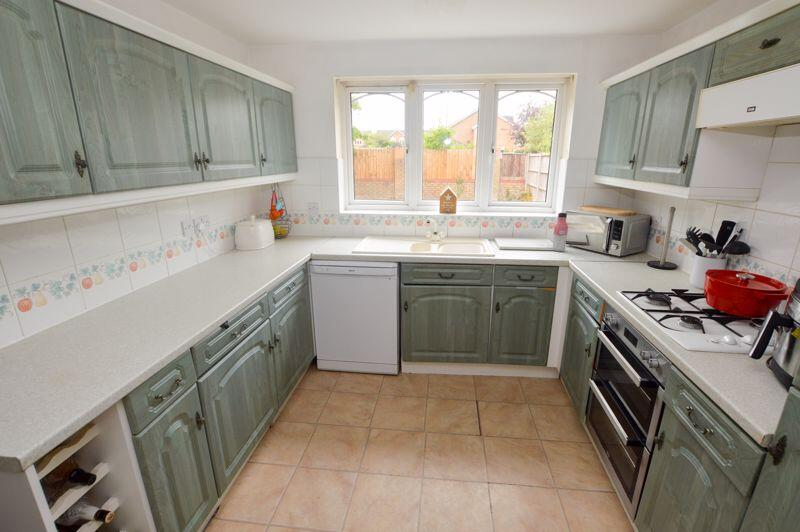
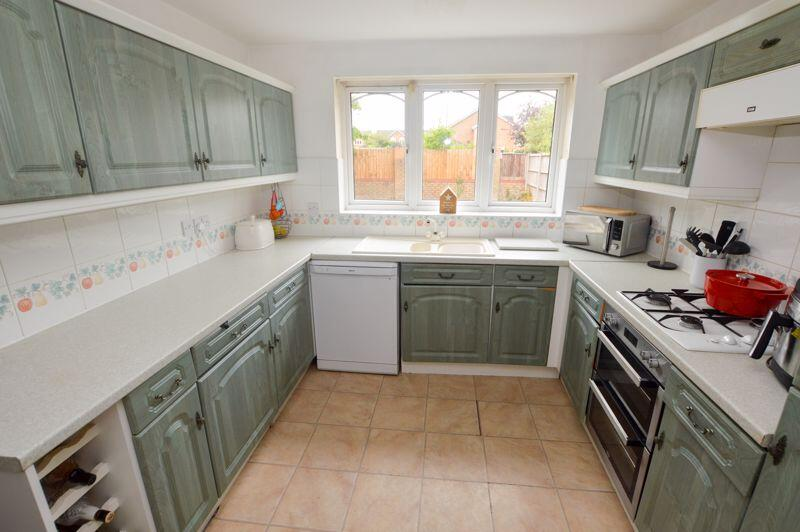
- water bottle (560, 231)
